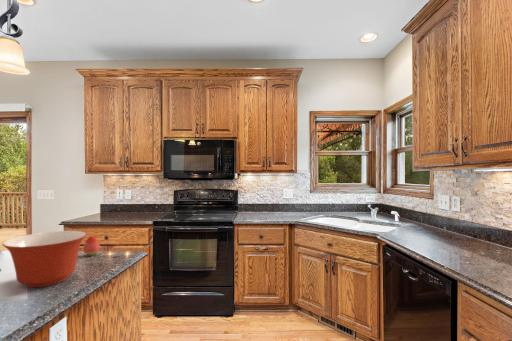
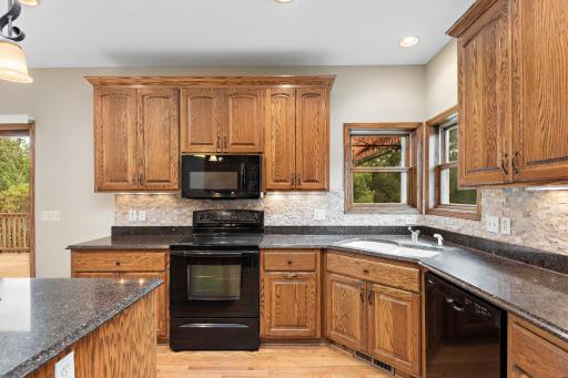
- fruit (91, 245)
- mixing bowl (47, 259)
